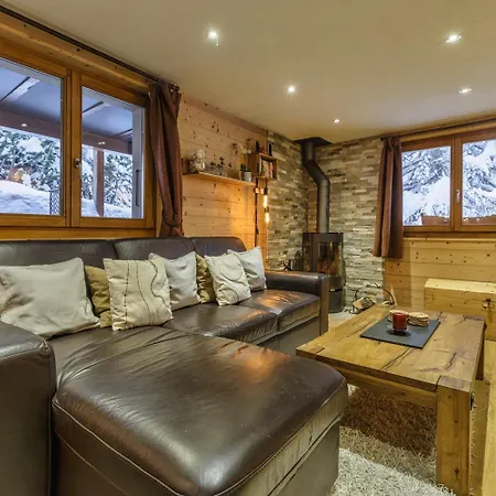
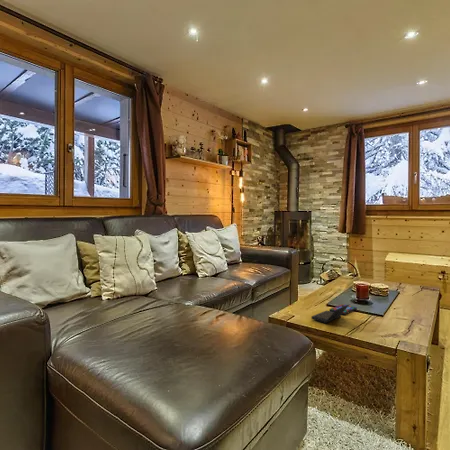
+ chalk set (339, 307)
